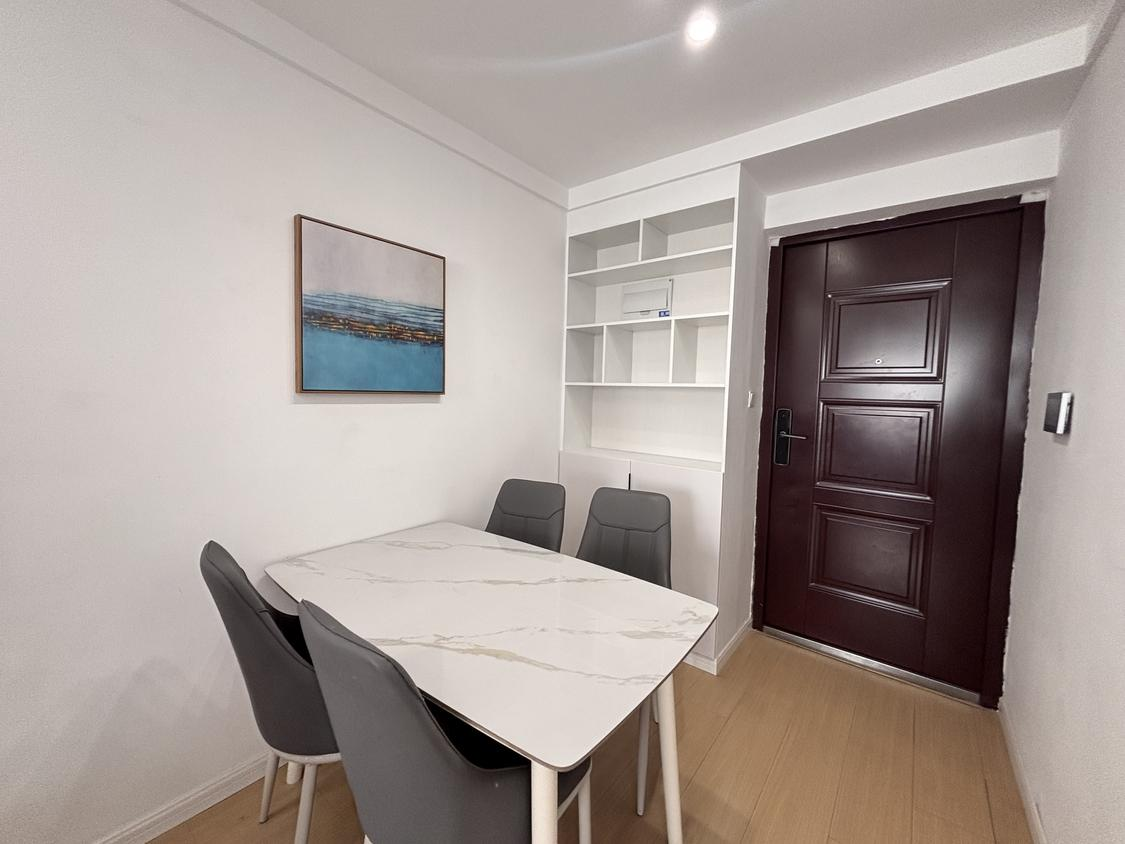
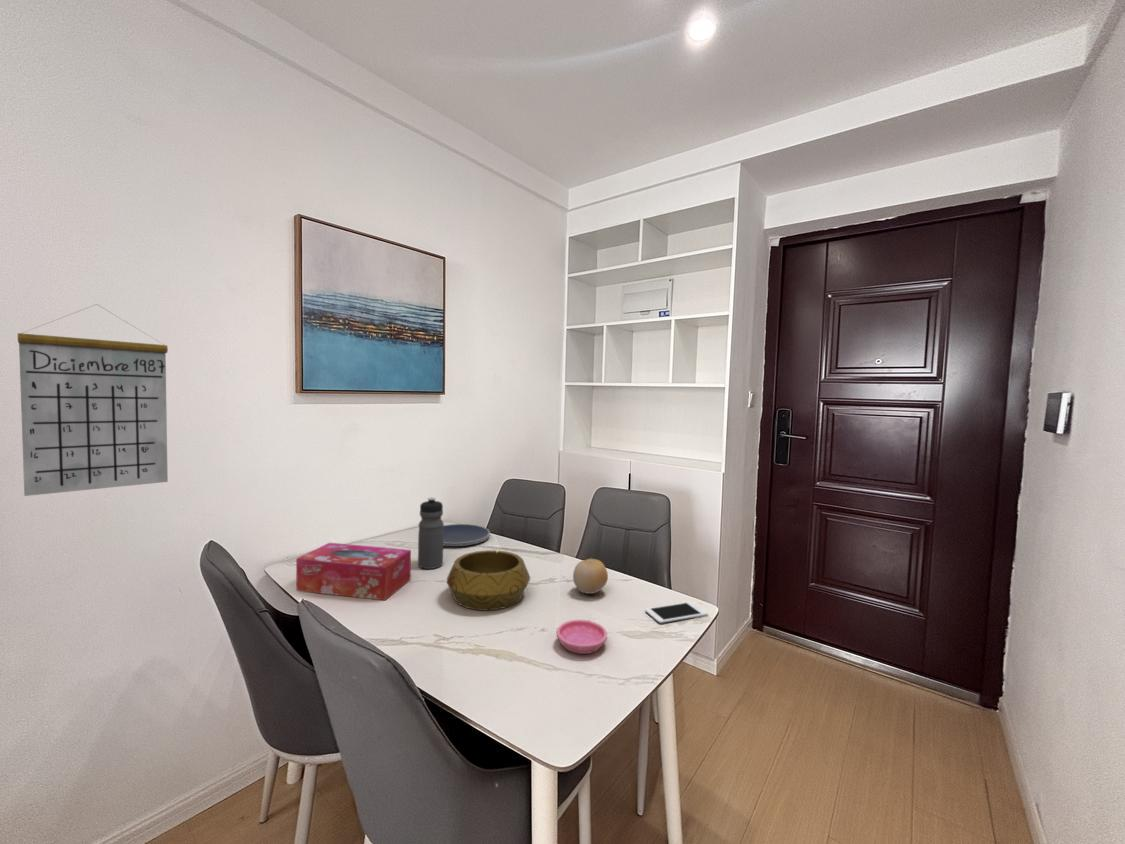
+ saucer (581, 637)
+ decorative bowl (488, 578)
+ fruit (590, 576)
+ cell phone (676, 612)
+ water bottle (431, 531)
+ plate (457, 535)
+ calendar (100, 397)
+ tissue box (355, 569)
